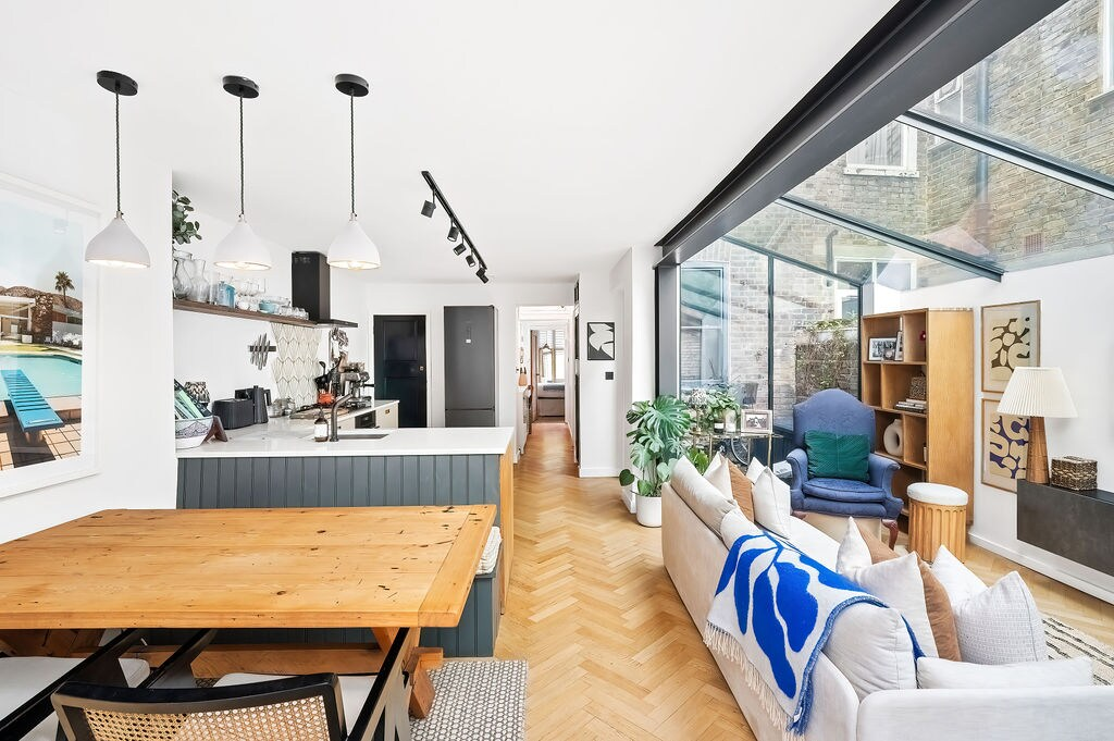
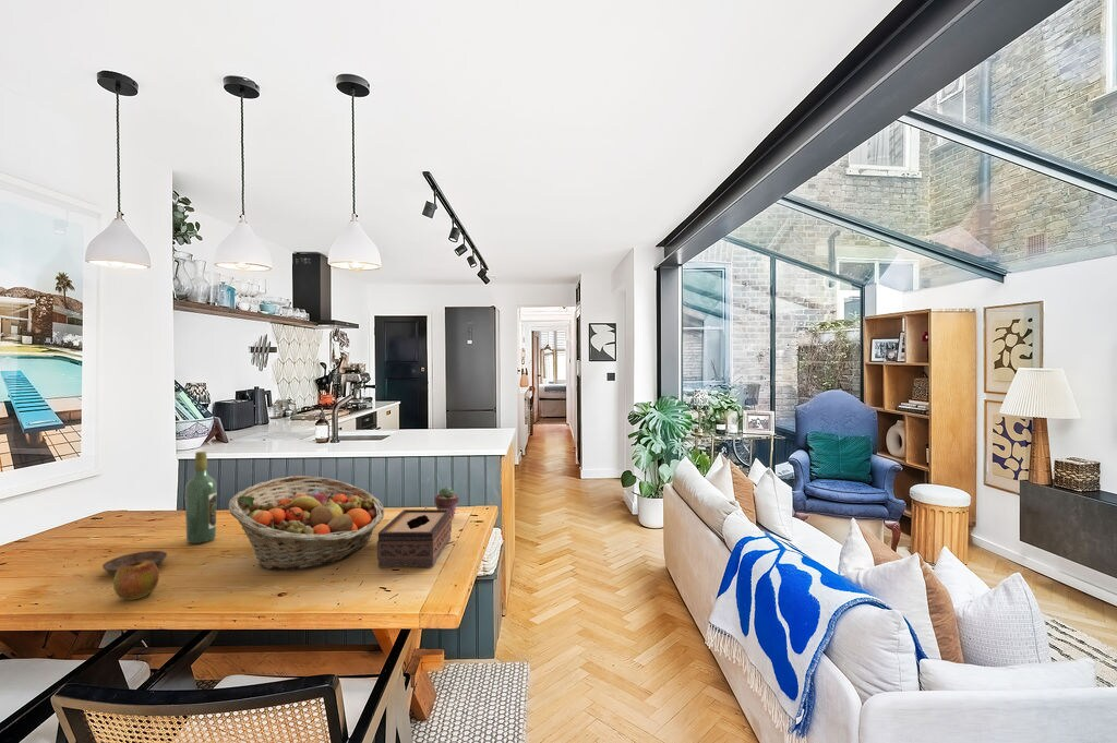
+ potted succulent (446, 502)
+ wine bottle (201, 495)
+ apple (136, 576)
+ fruit basket (312, 517)
+ saucer (134, 561)
+ tissue box (417, 536)
